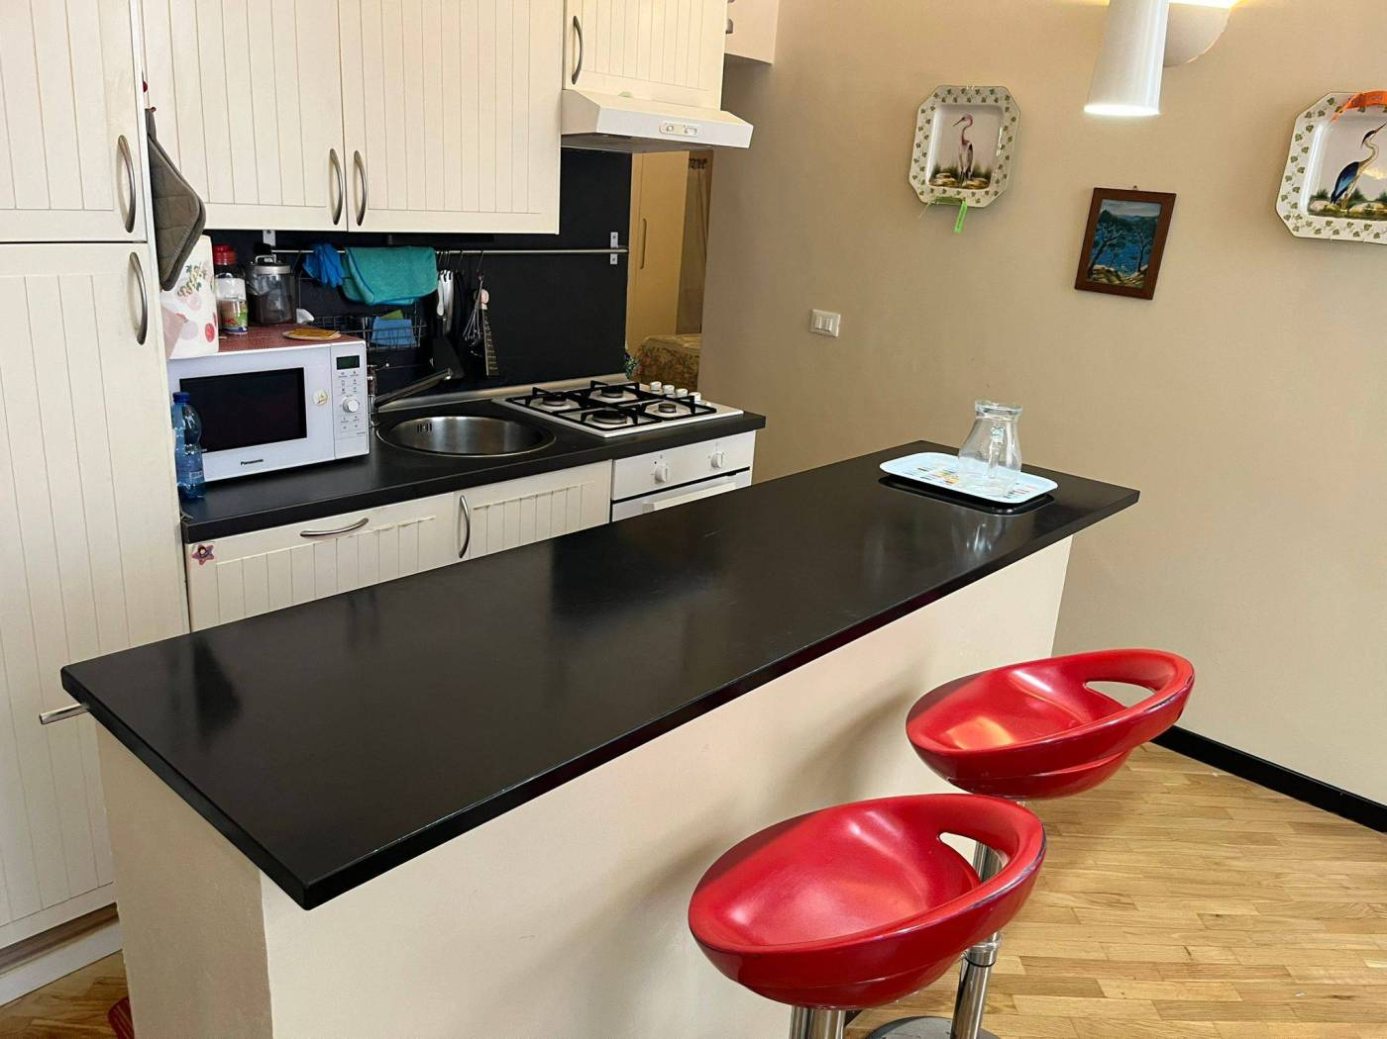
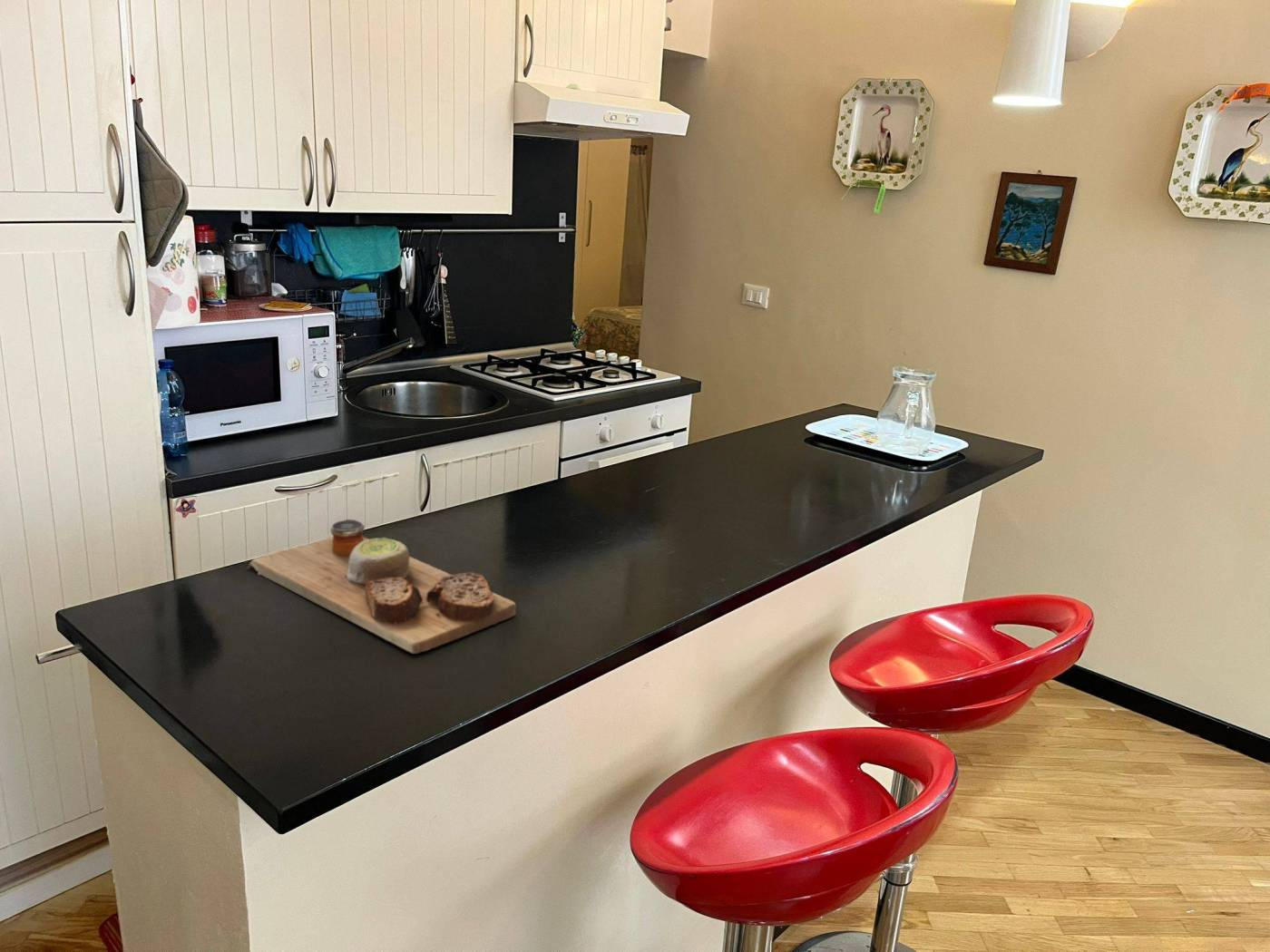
+ cutting board (379, 571)
